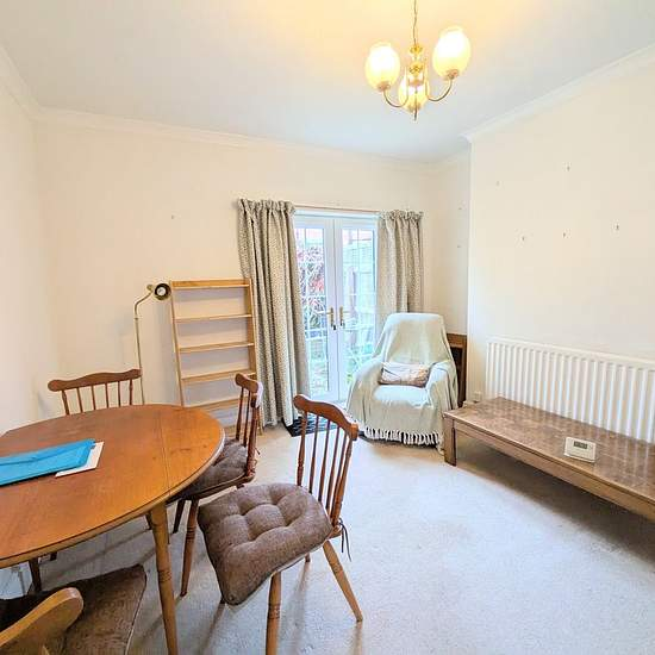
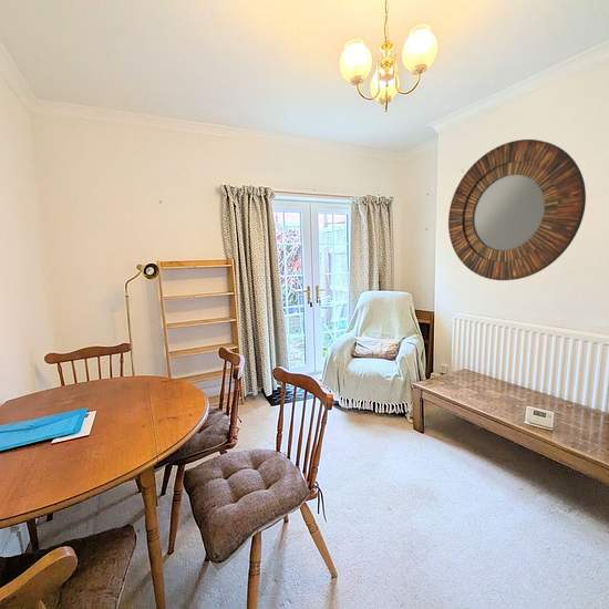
+ home mirror (505, 213)
